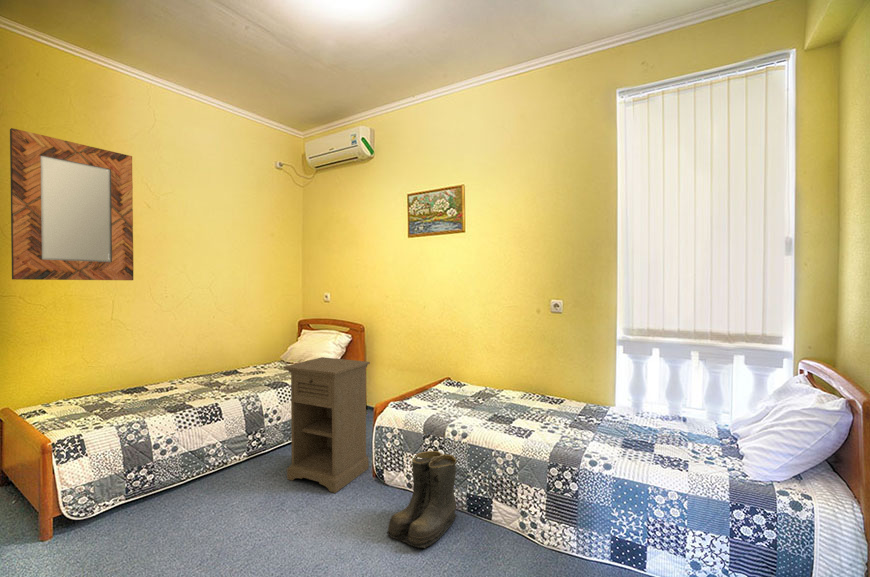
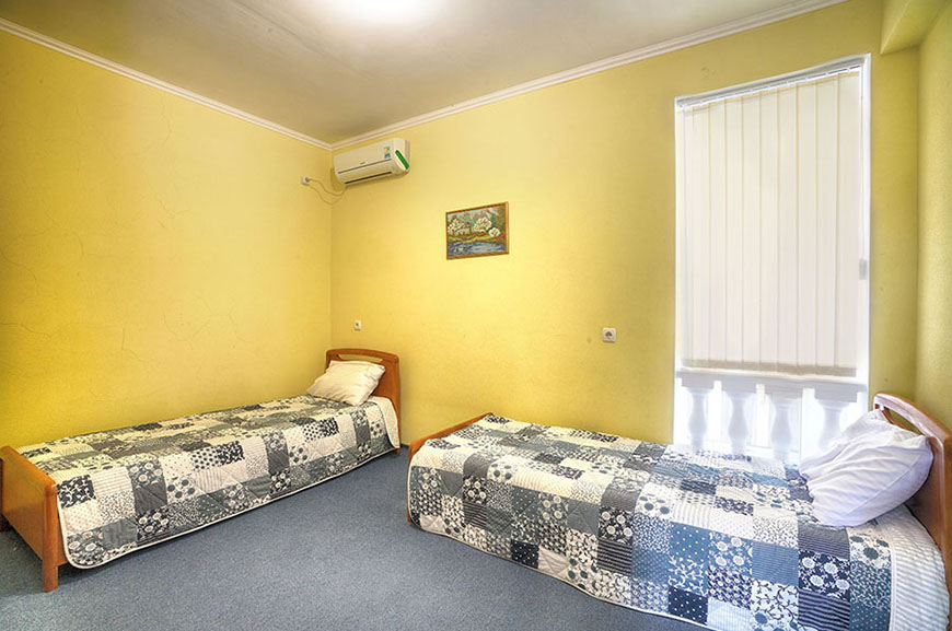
- nightstand (328, 419)
- boots (424, 494)
- home mirror (77, 212)
